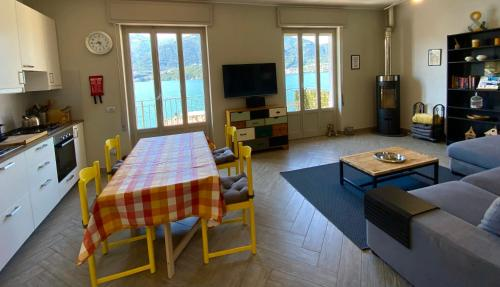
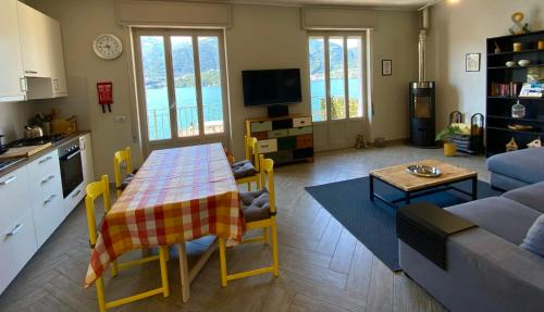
+ house plant (450, 140)
